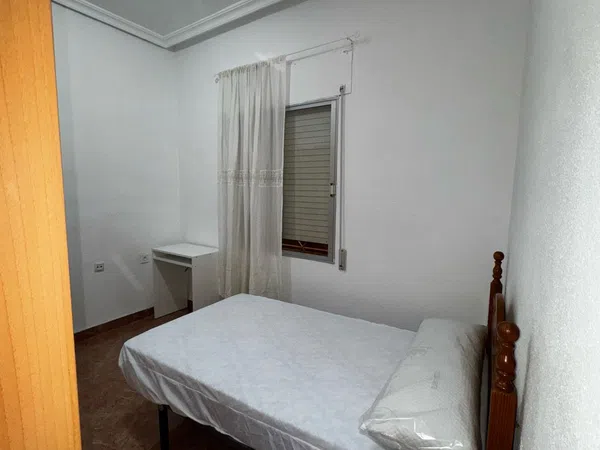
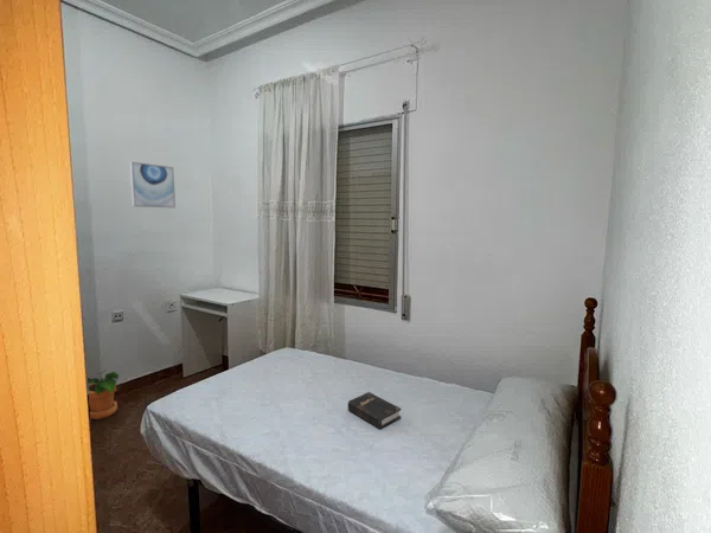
+ potted plant (100, 396)
+ wall art (153, 186)
+ hardback book (373, 409)
